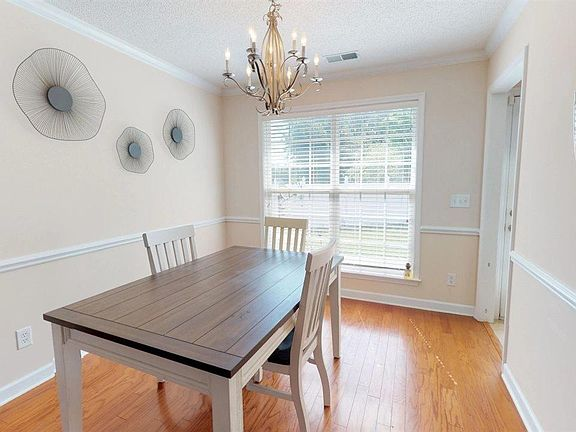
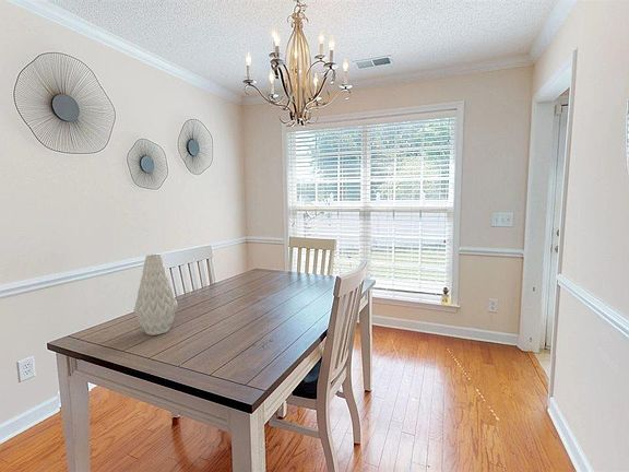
+ vase (155, 293)
